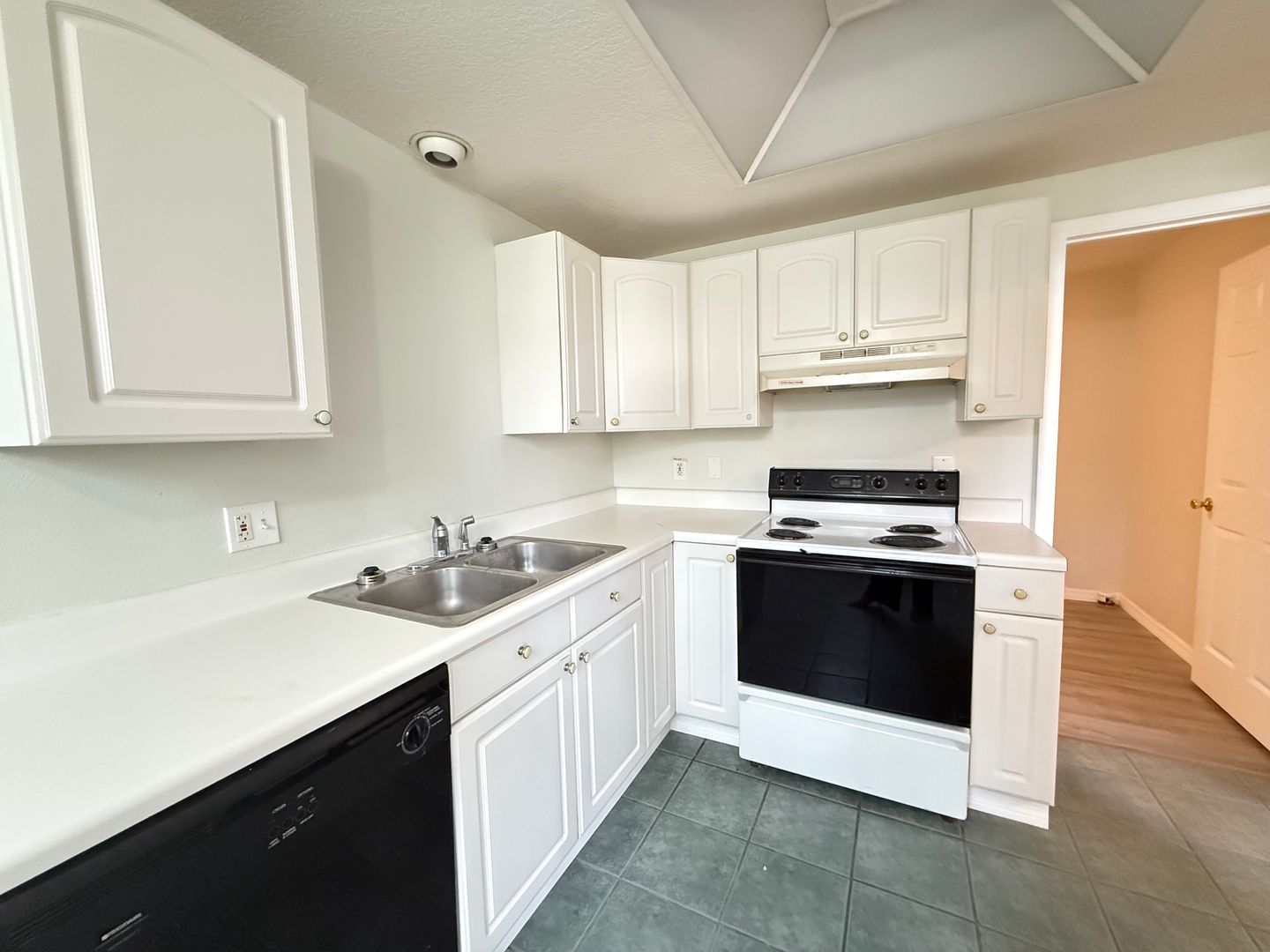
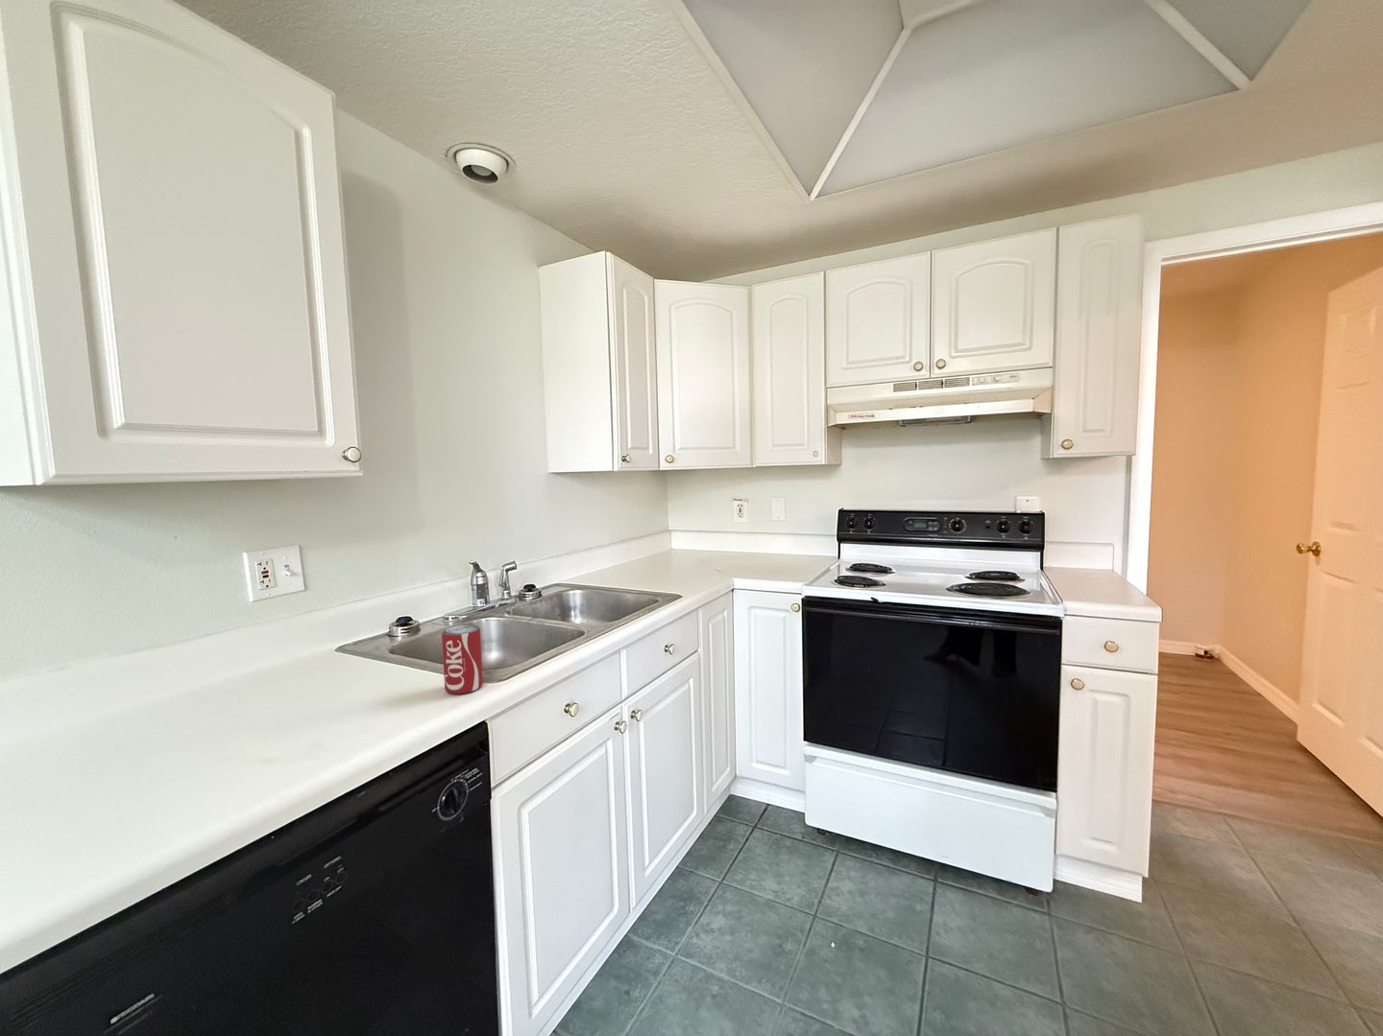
+ beverage can (462, 658)
